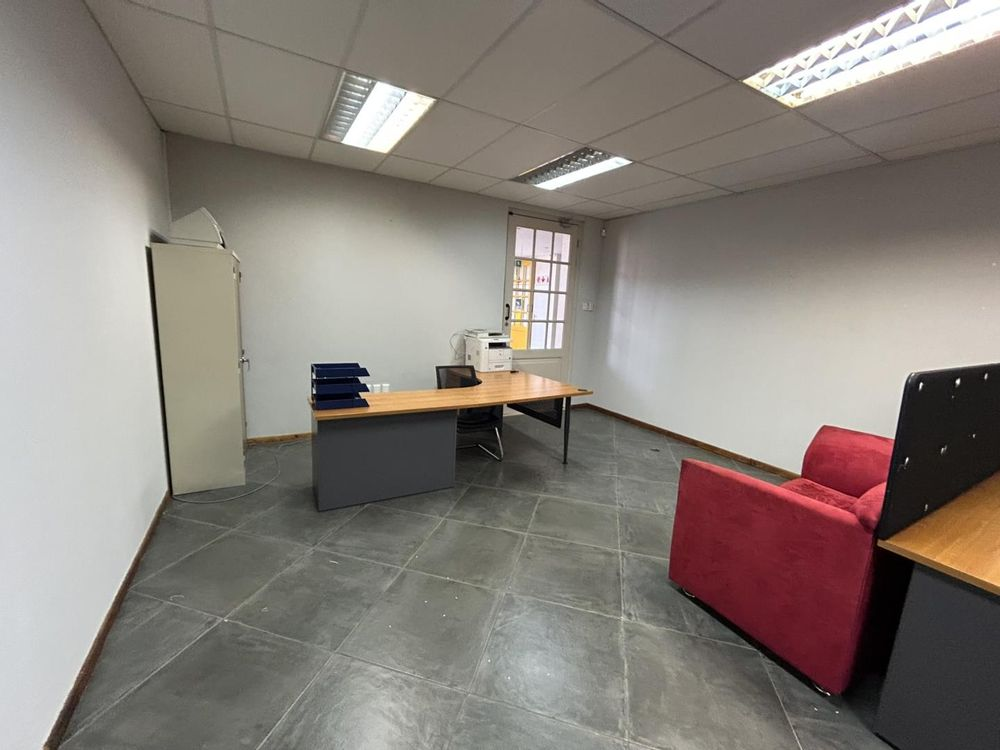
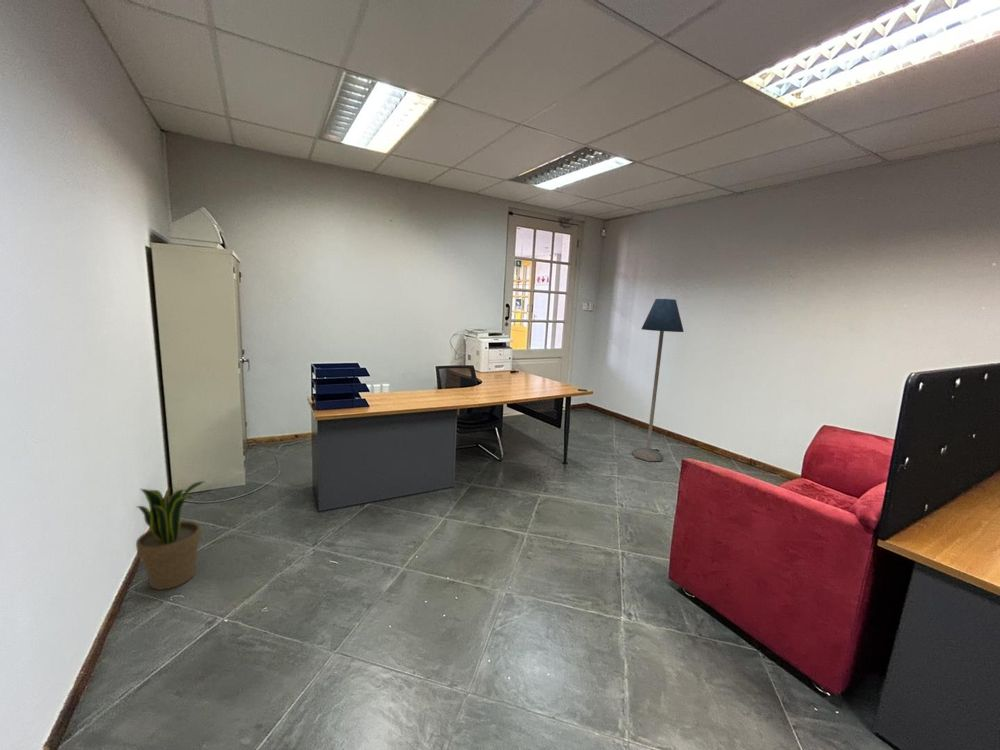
+ floor lamp (656, 380)
+ potted plant (174, 530)
